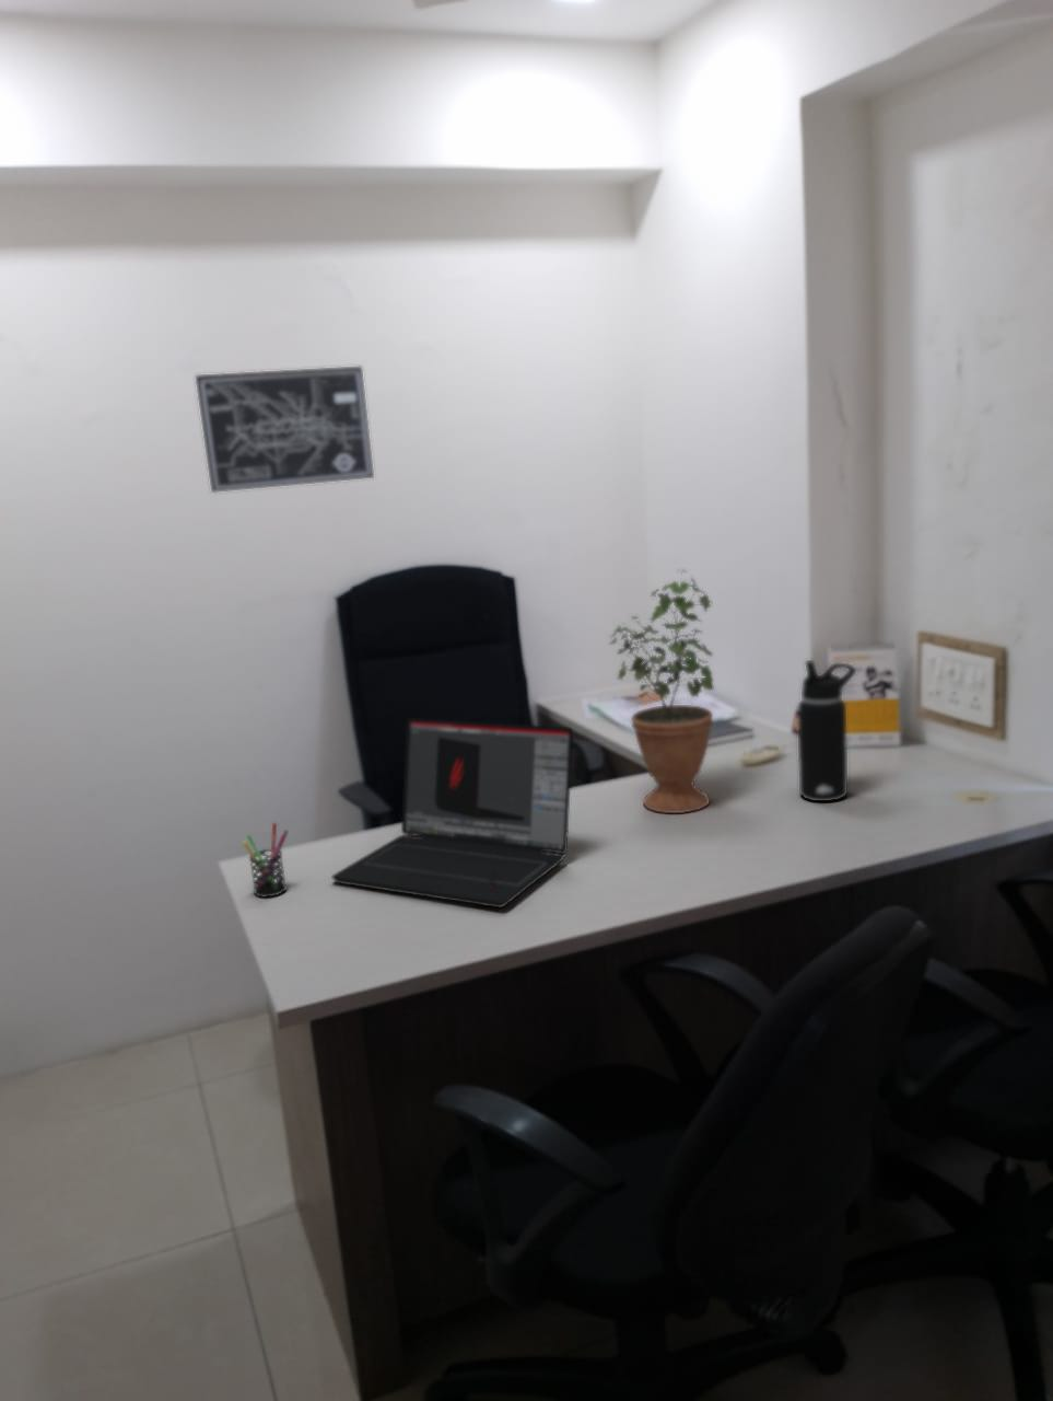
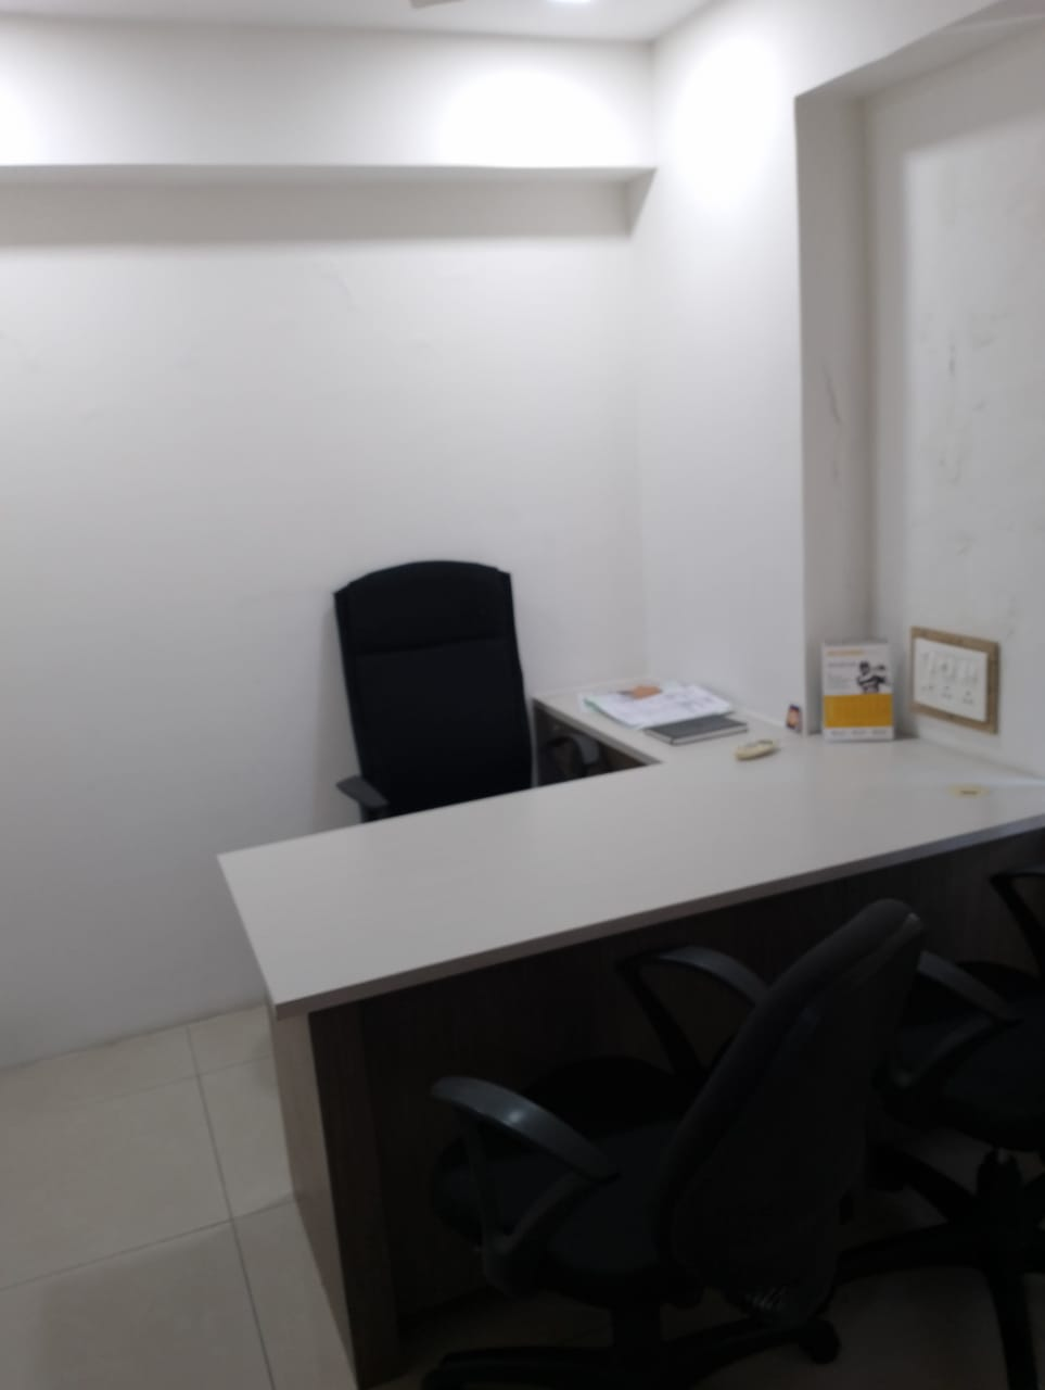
- potted plant (668, 688)
- laptop (451, 806)
- wall art (286, 428)
- water bottle (826, 726)
- pen holder (264, 858)
